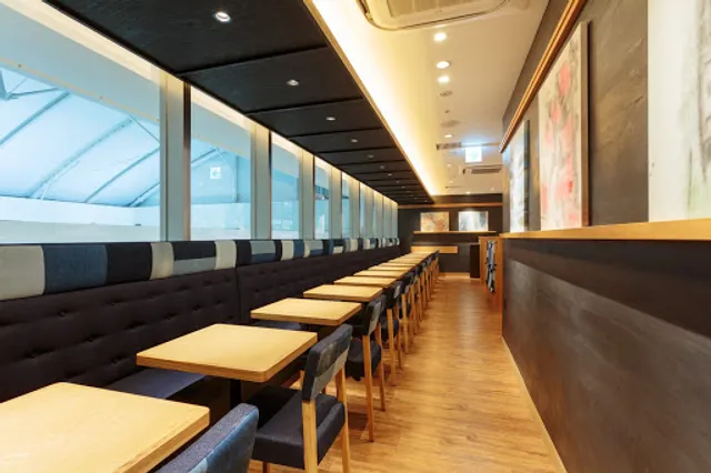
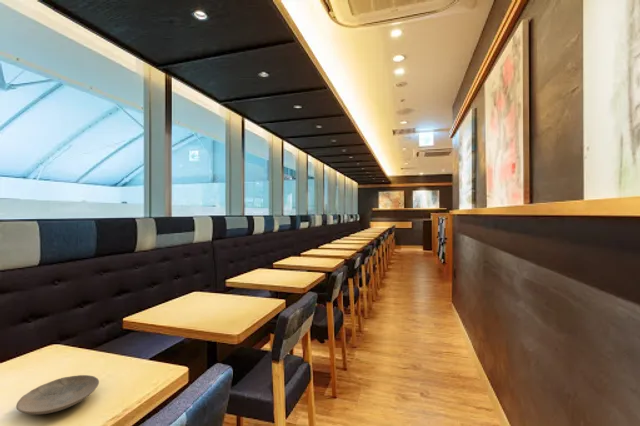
+ plate (60, 396)
